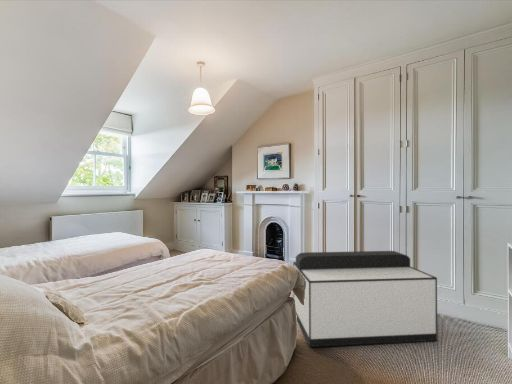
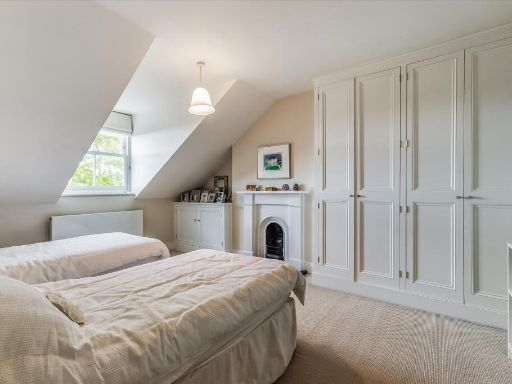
- storage bench (357, 290)
